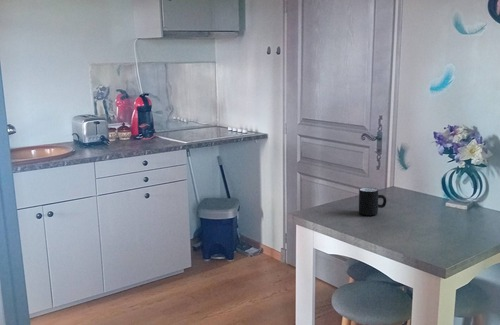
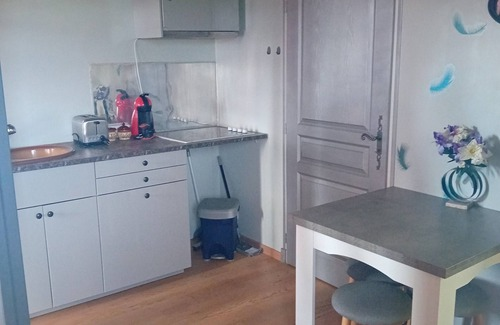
- mug (372, 201)
